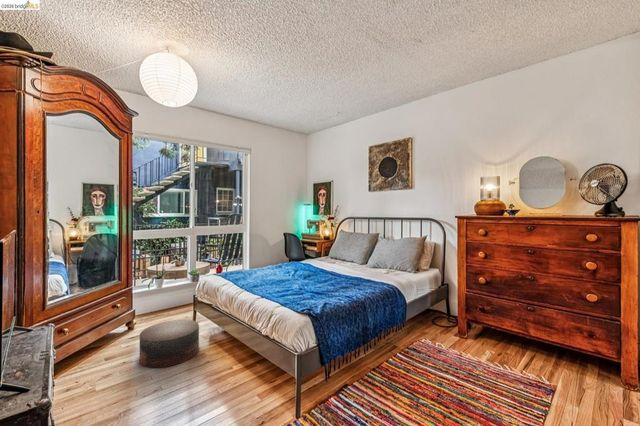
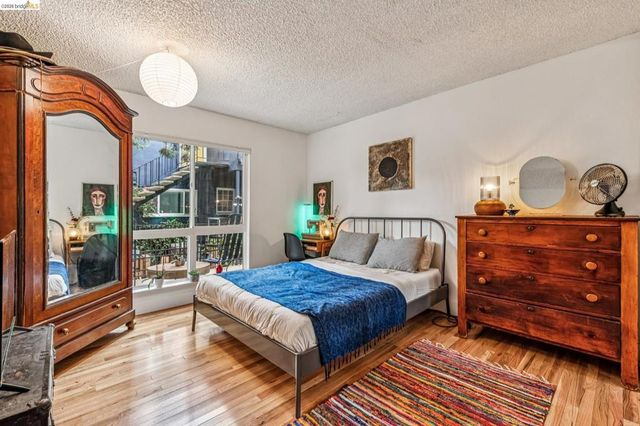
- stool (170, 341)
